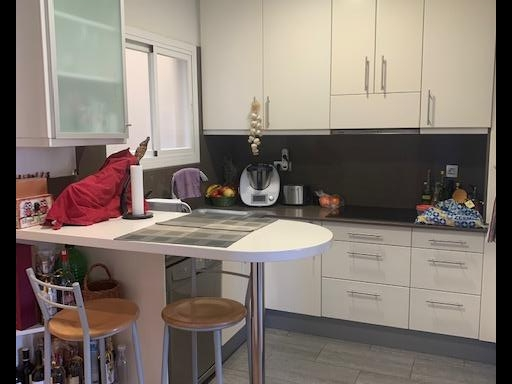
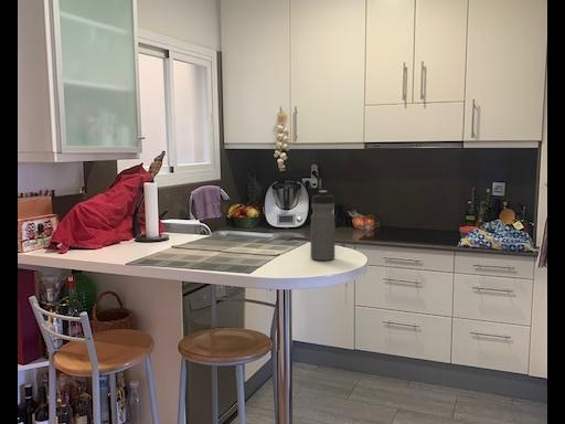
+ water bottle (322, 224)
